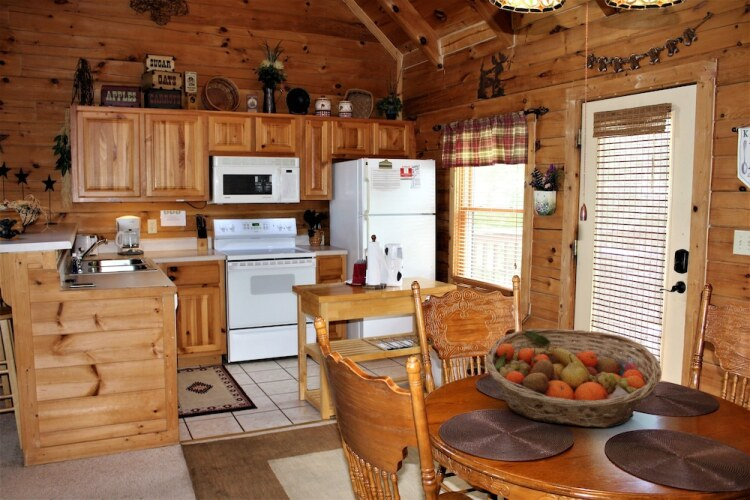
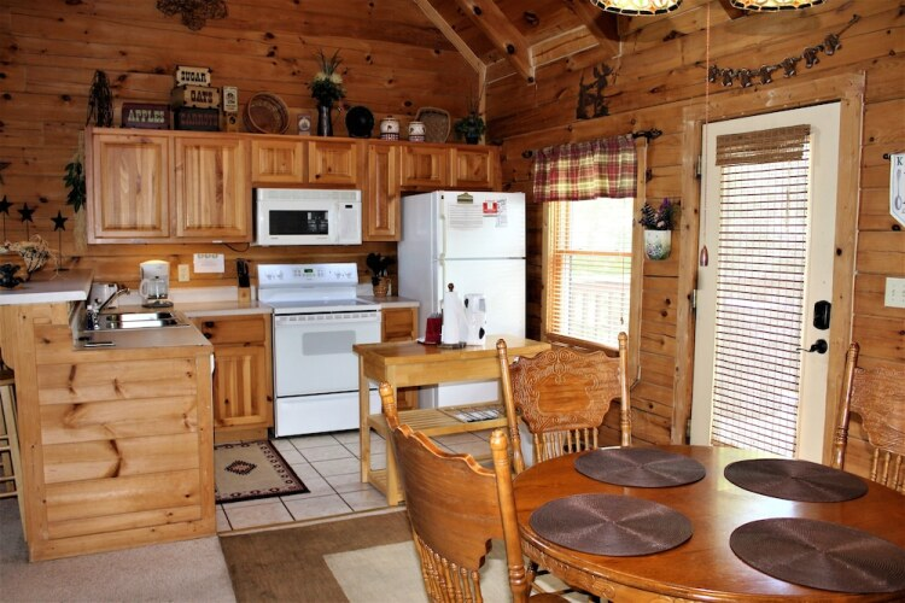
- fruit basket (569, 374)
